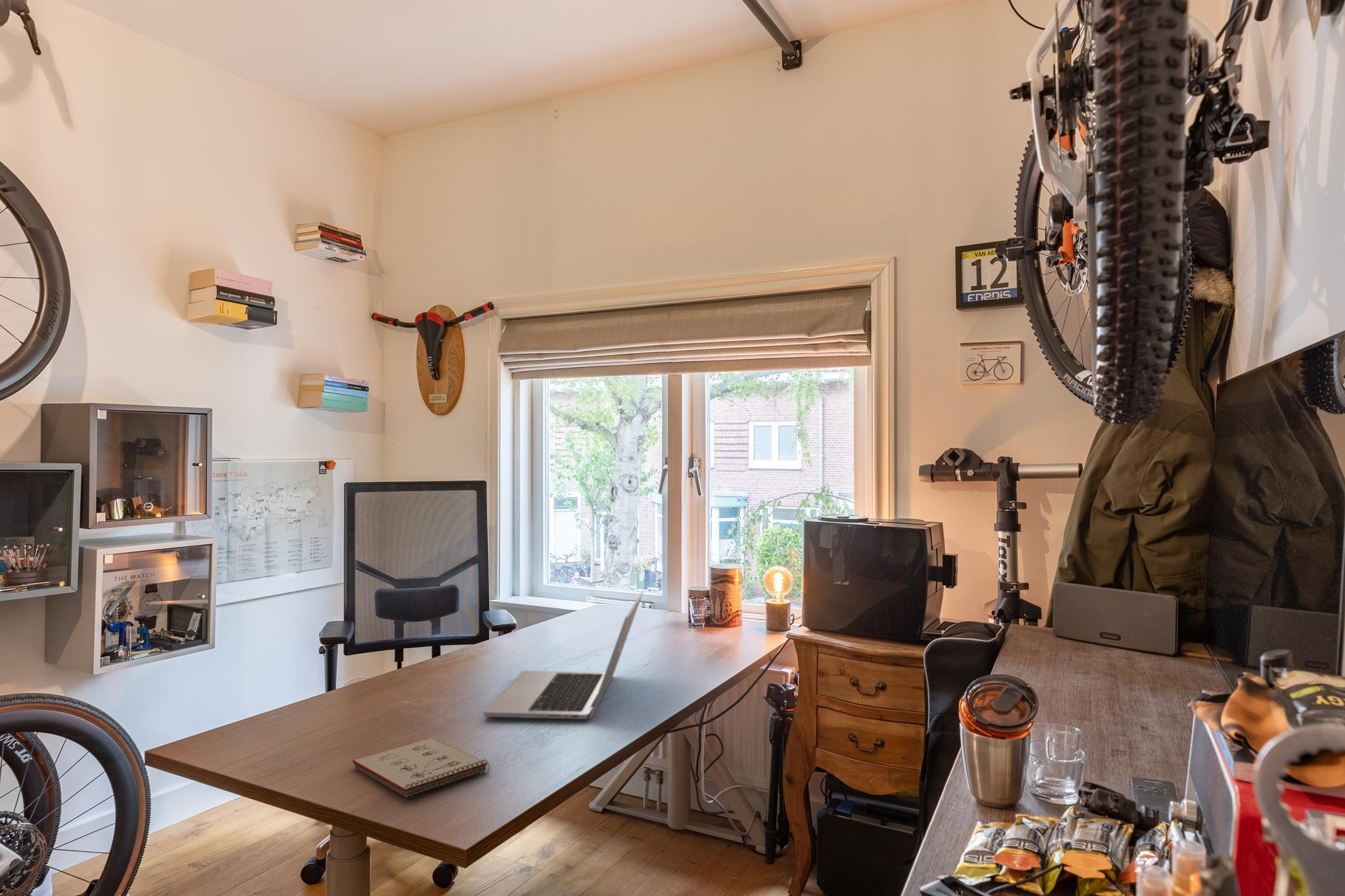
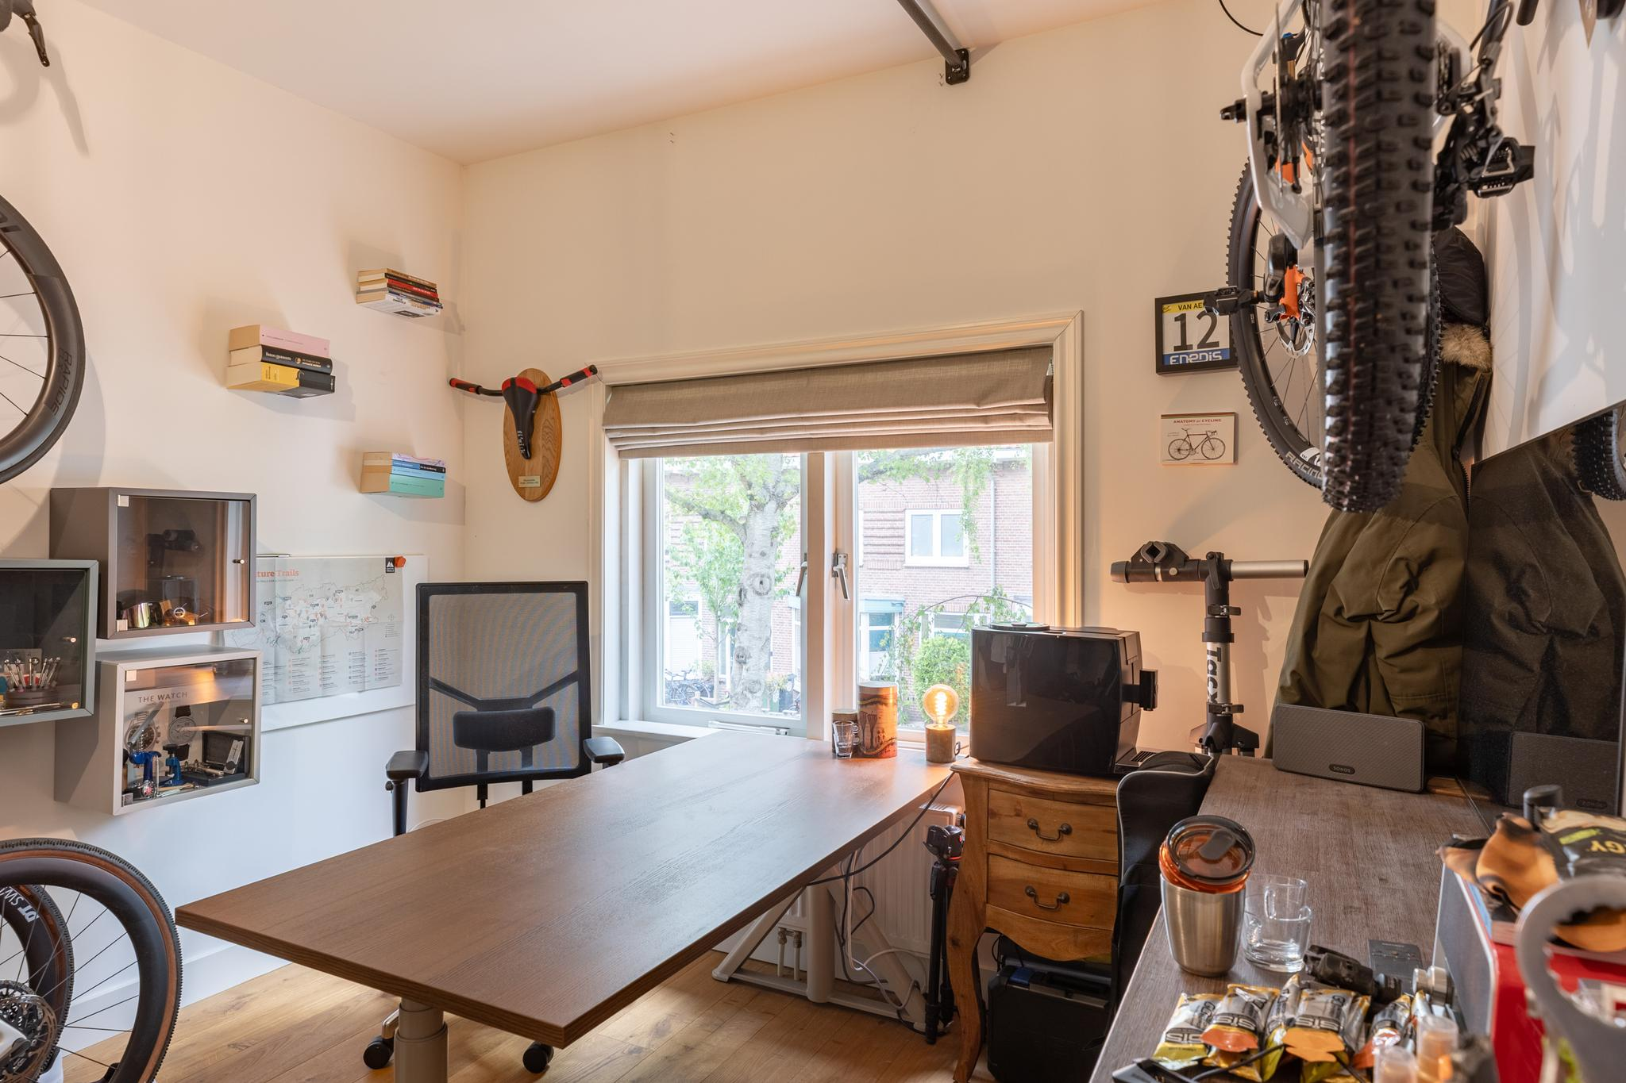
- laptop (569, 672)
- notepad (420, 763)
